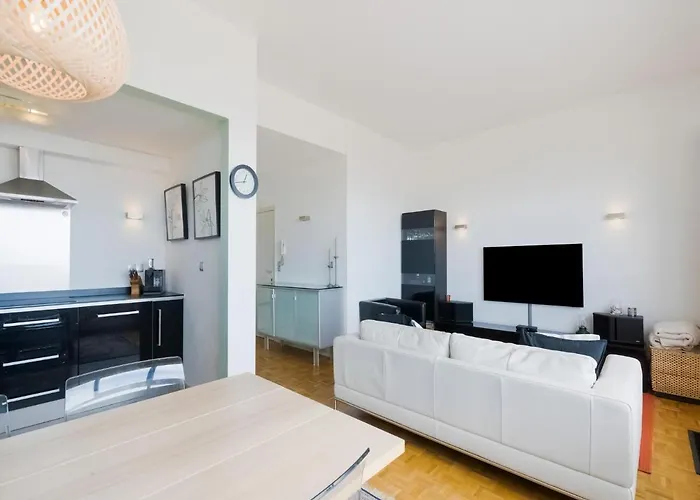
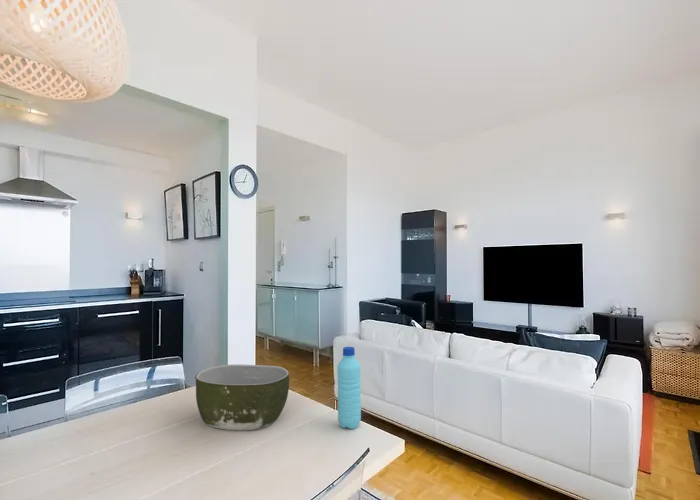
+ bowl (242, 396)
+ water bottle (349, 386)
